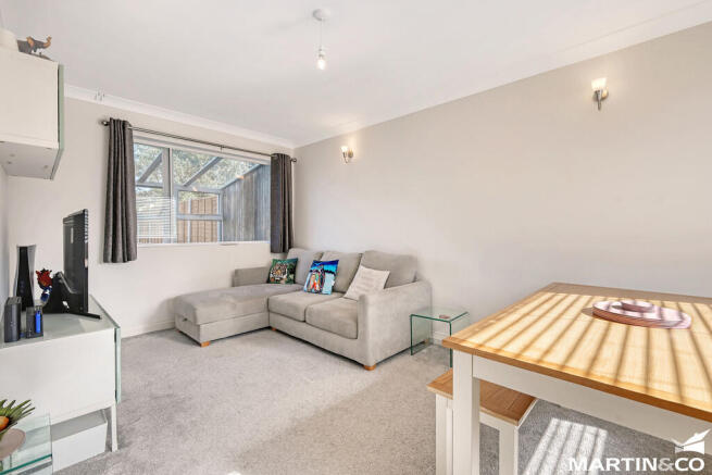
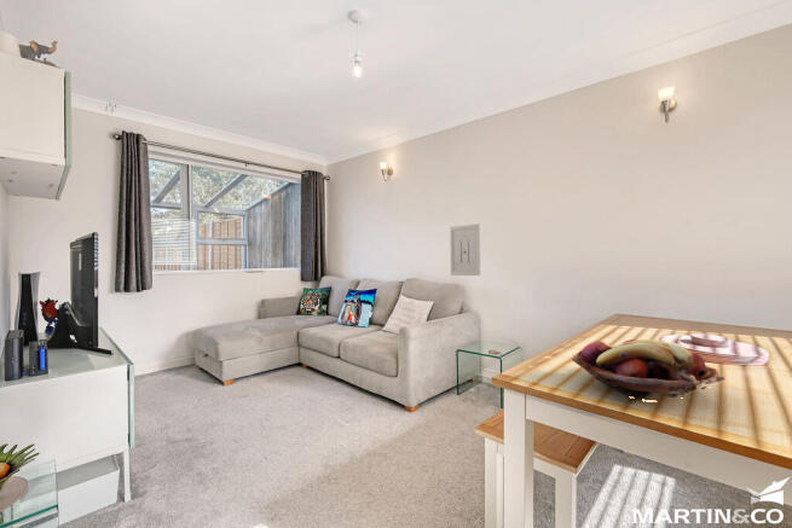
+ wall art (464, 250)
+ fruit basket (642, 362)
